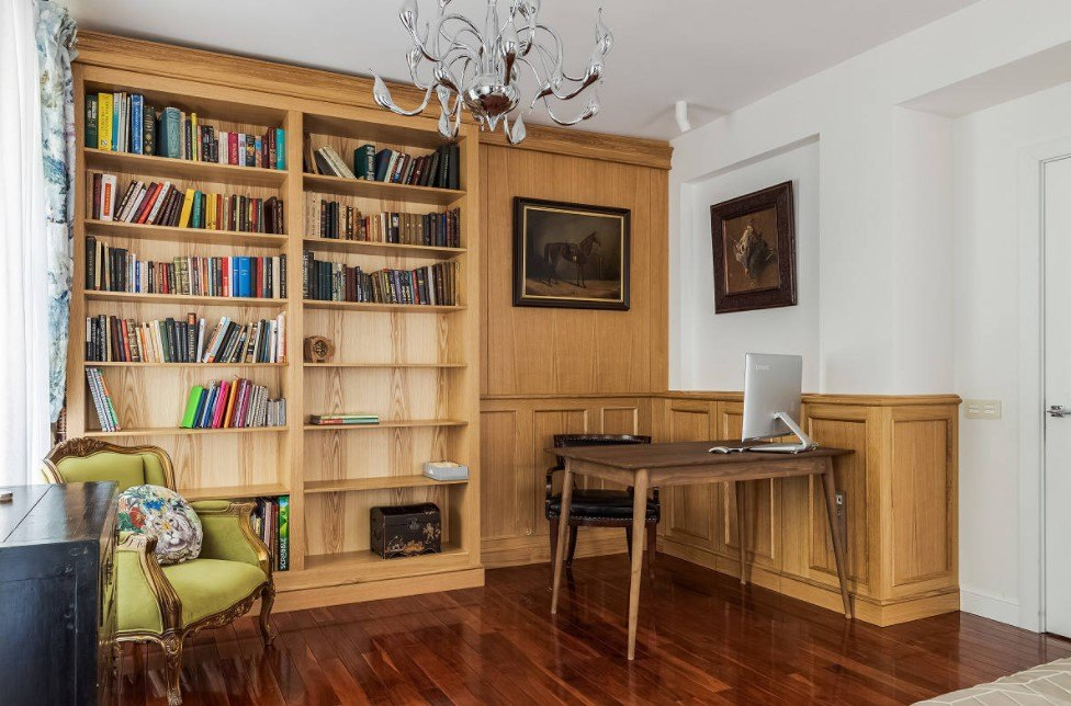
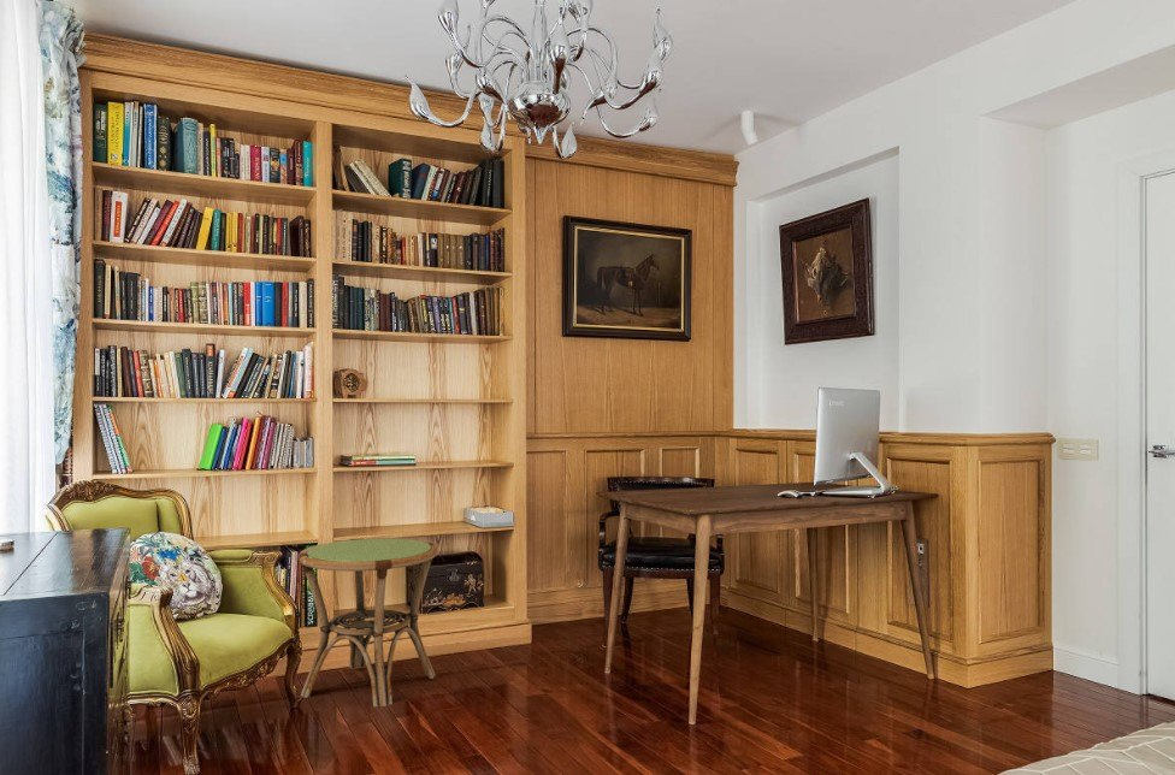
+ side table (370, 616)
